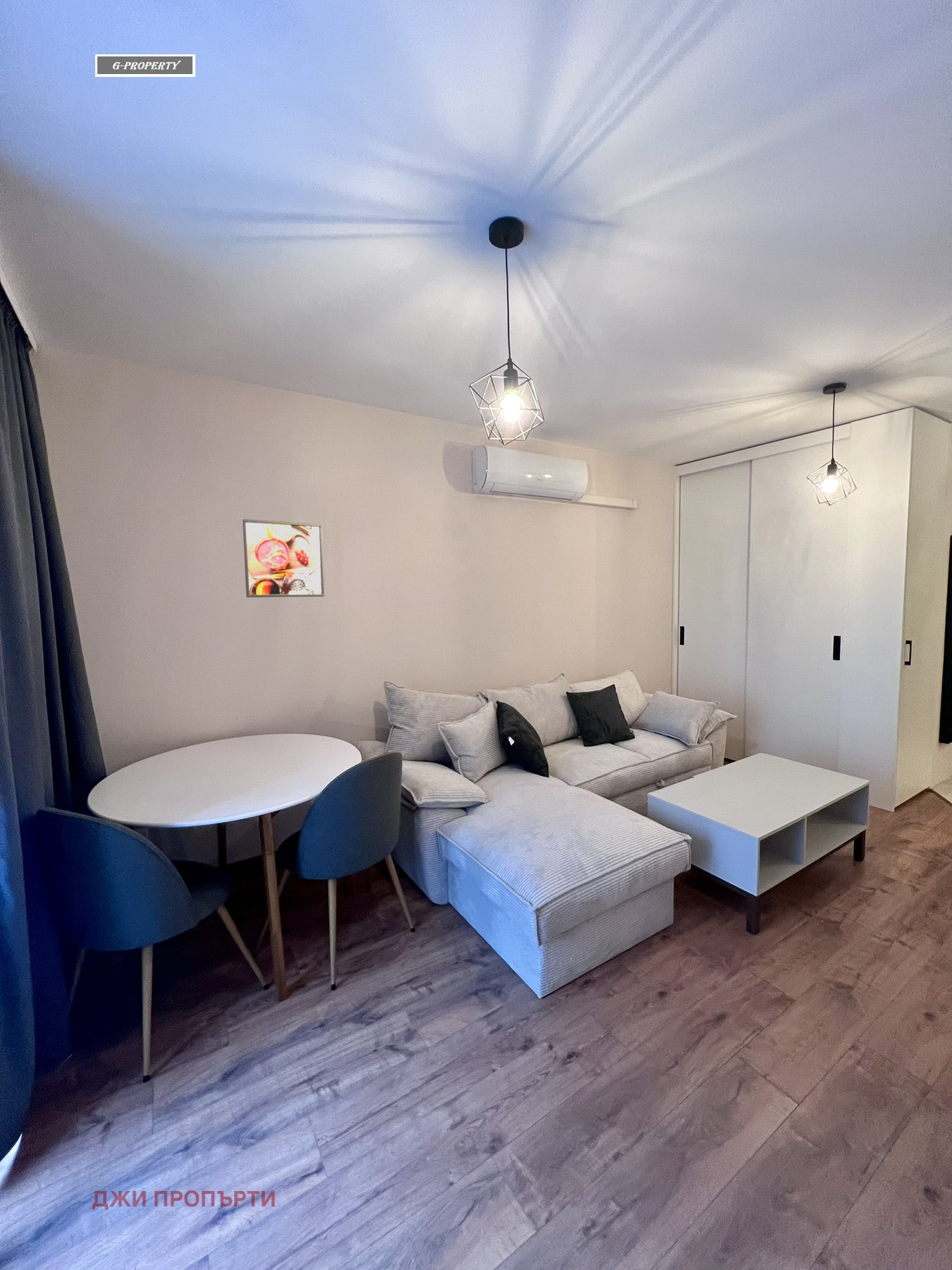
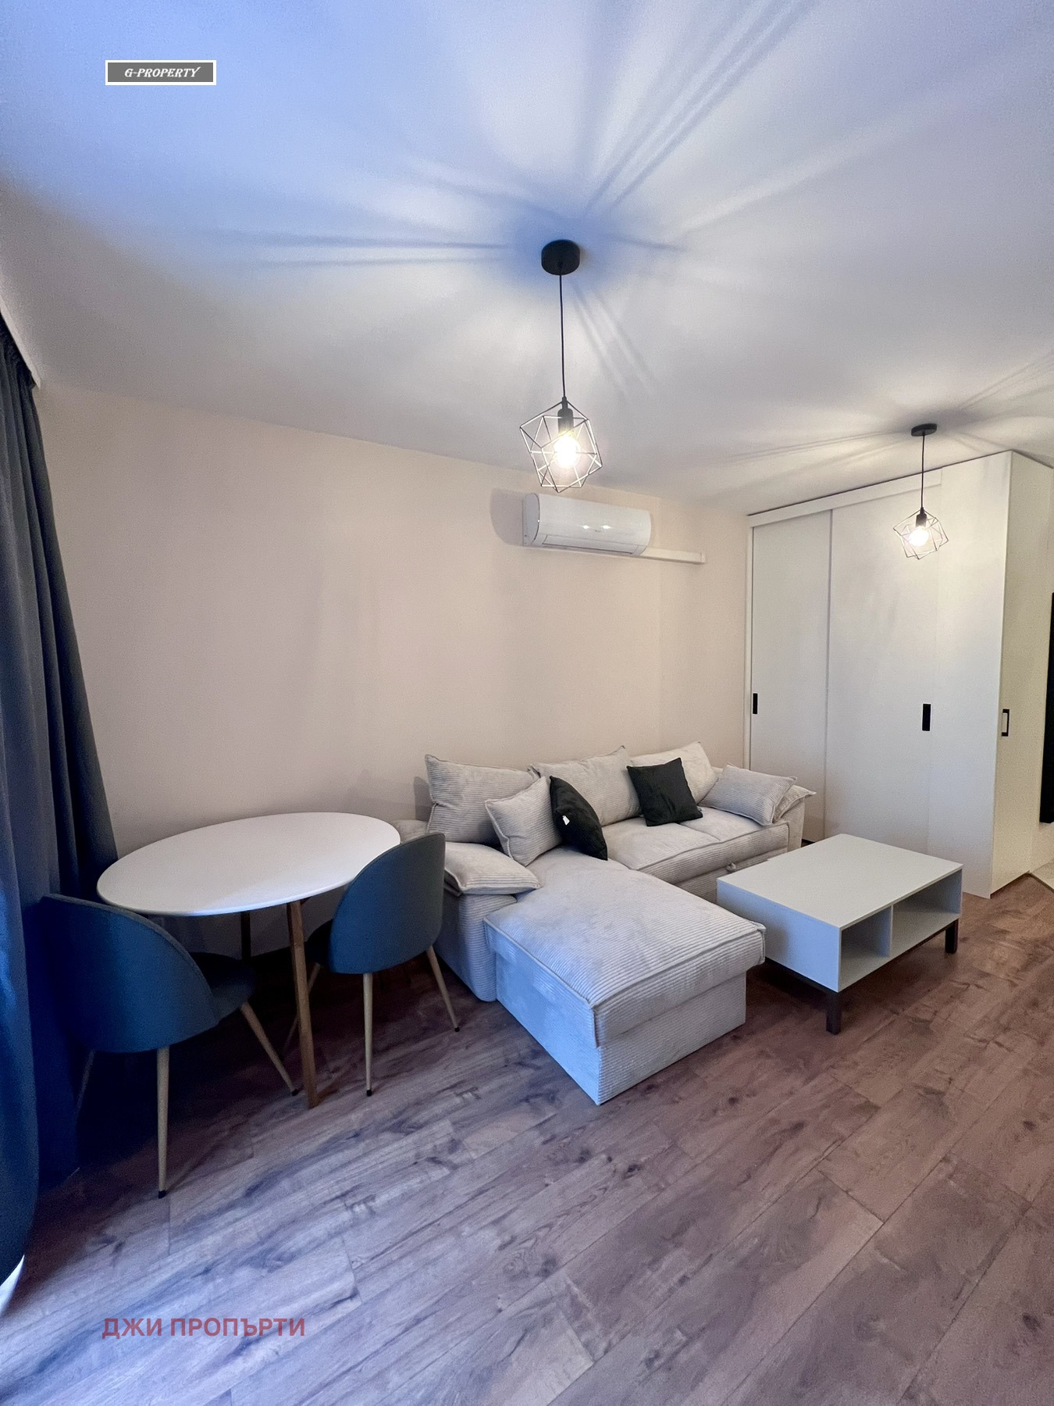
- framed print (285, 560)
